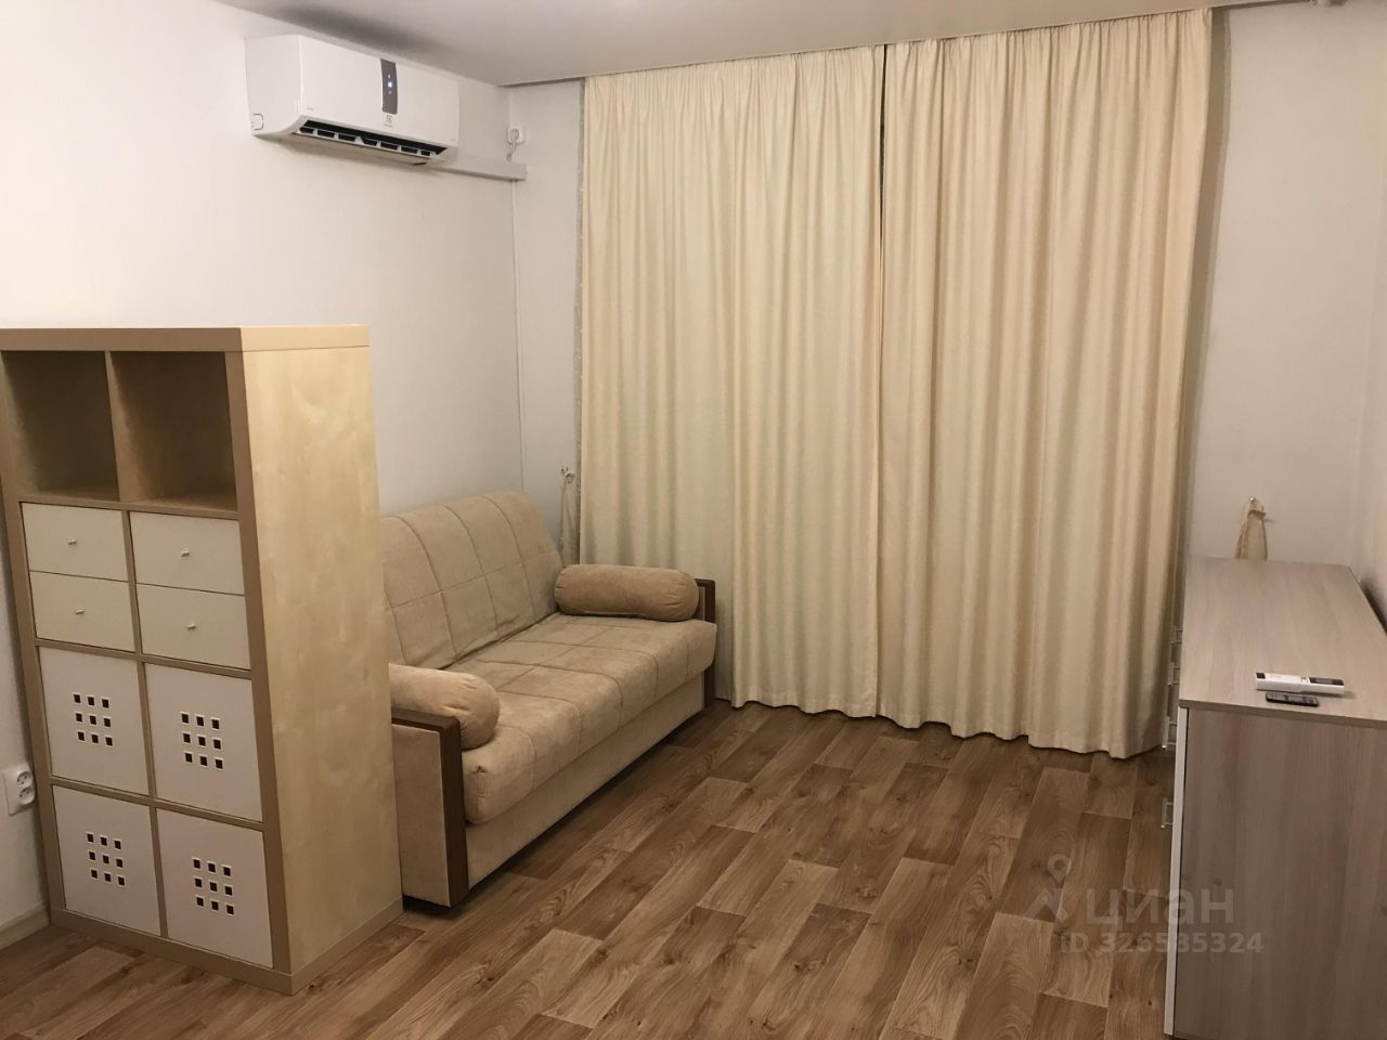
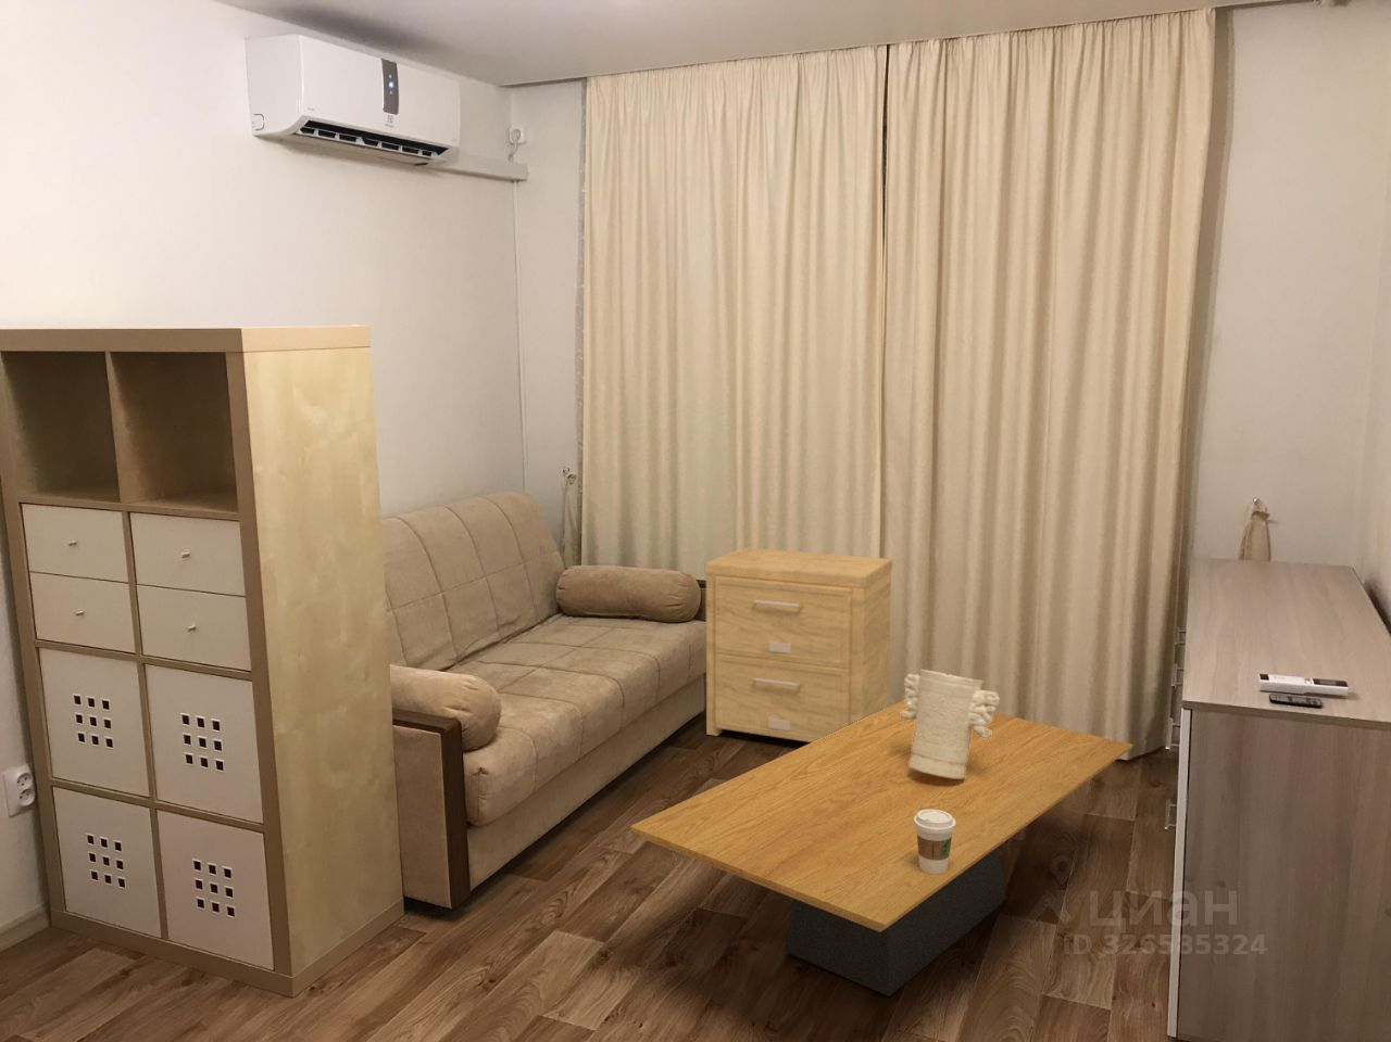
+ coffee table (903, 853)
+ decorative vase (945, 721)
+ coffee cup (933, 841)
+ side table (795, 648)
